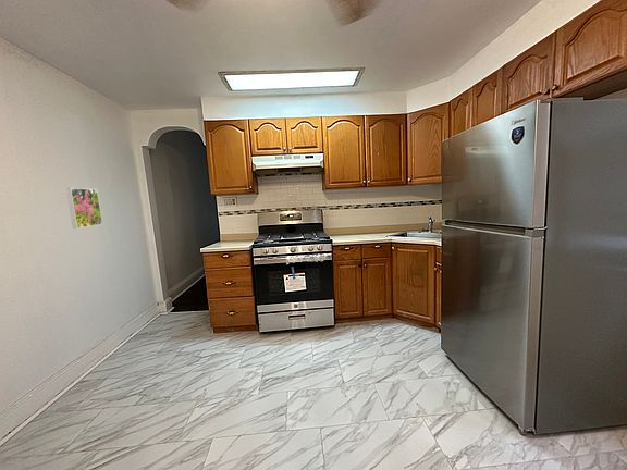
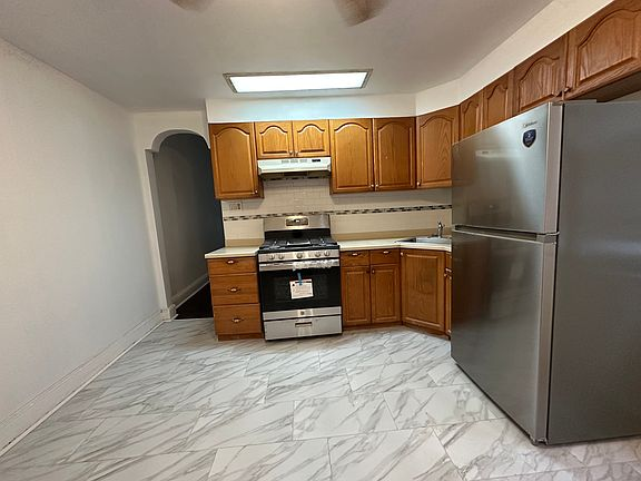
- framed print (85, 207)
